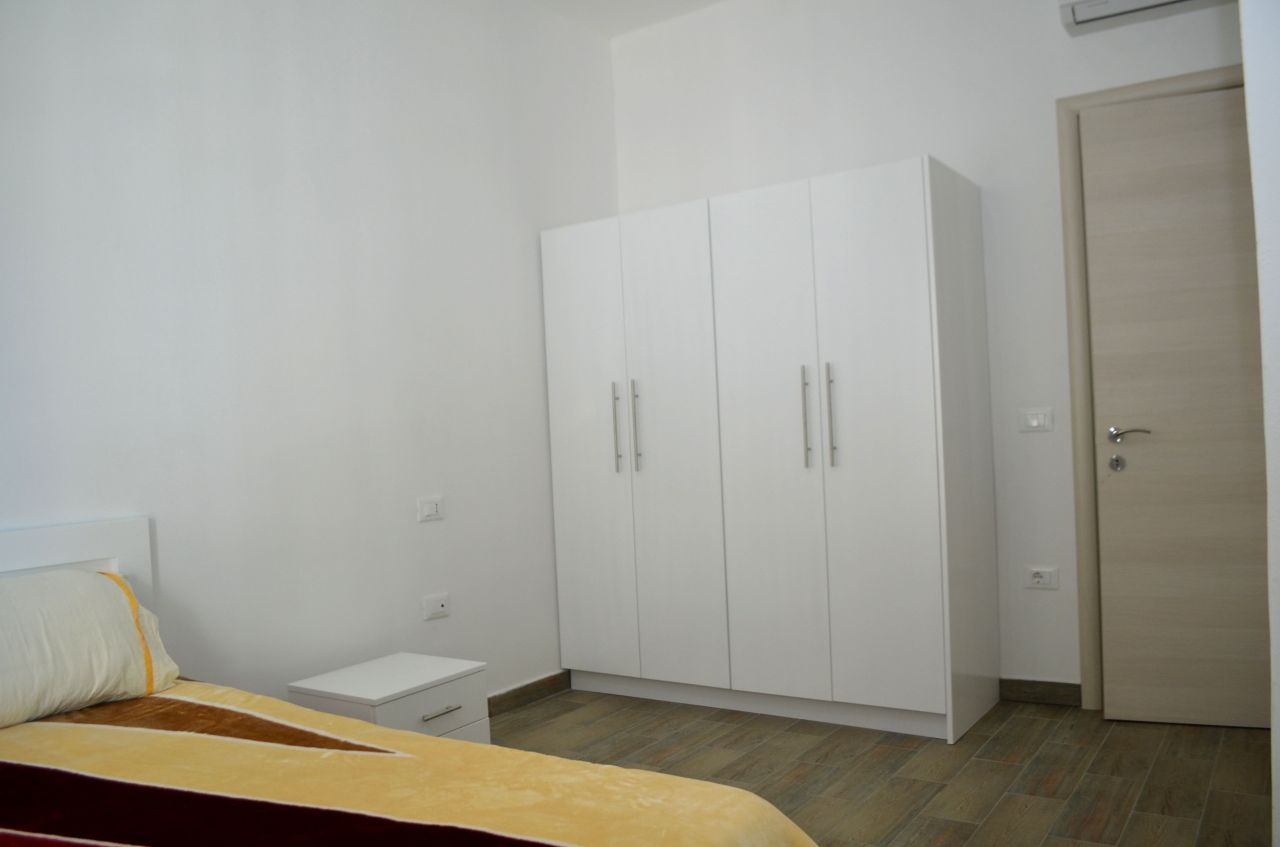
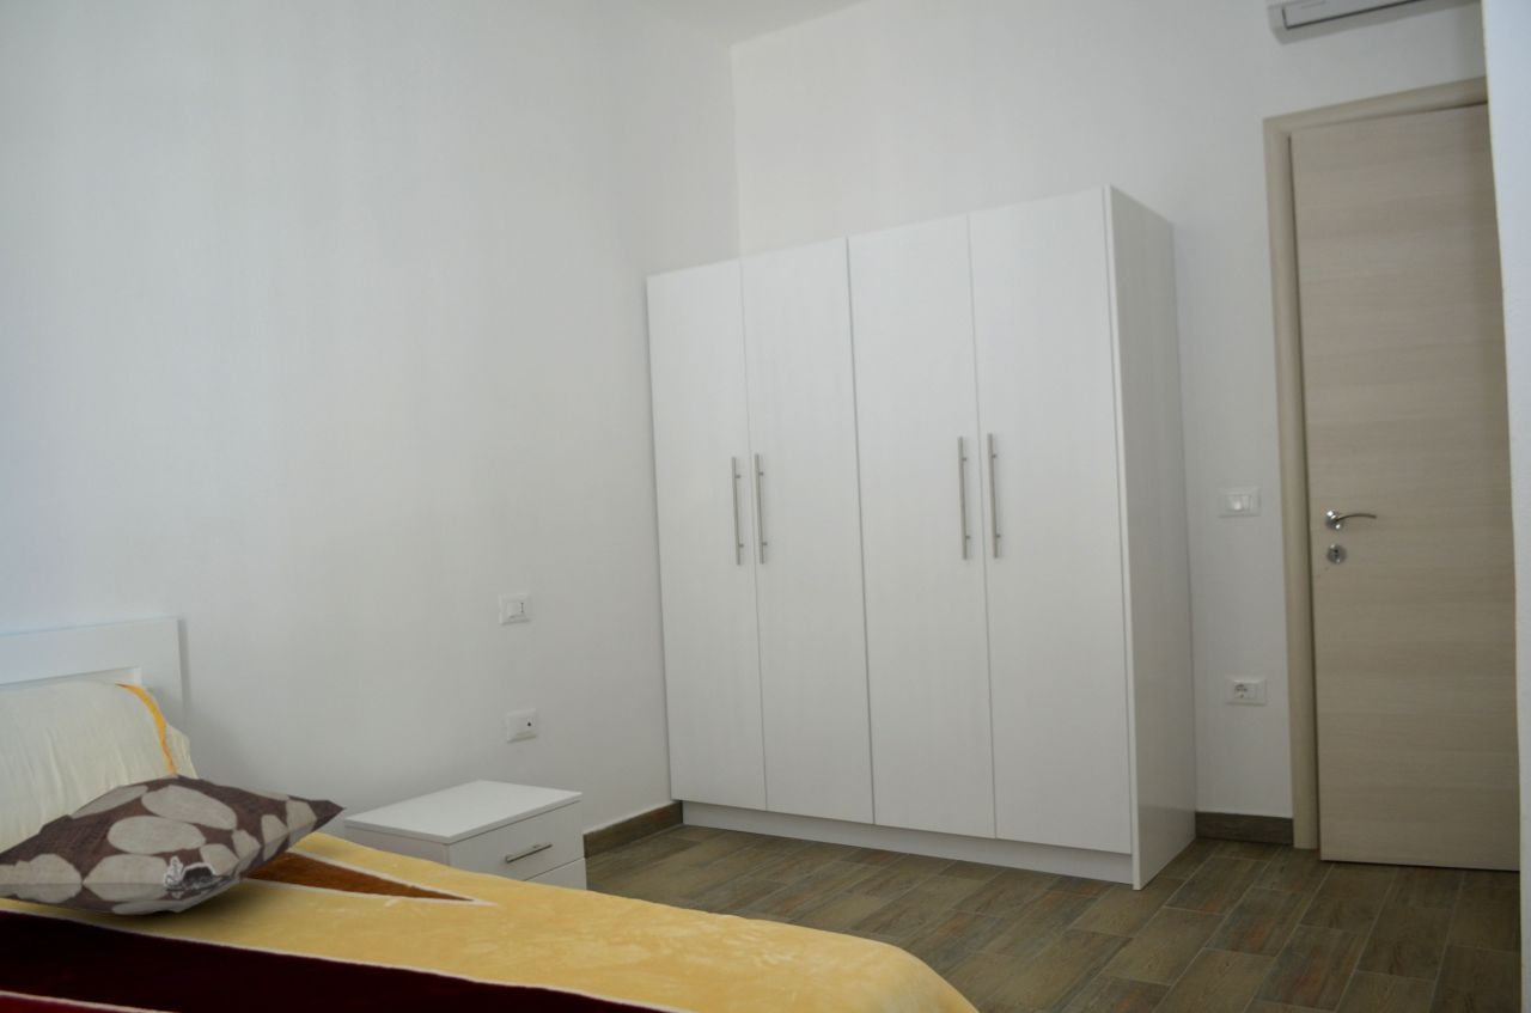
+ decorative pillow (163, 846)
